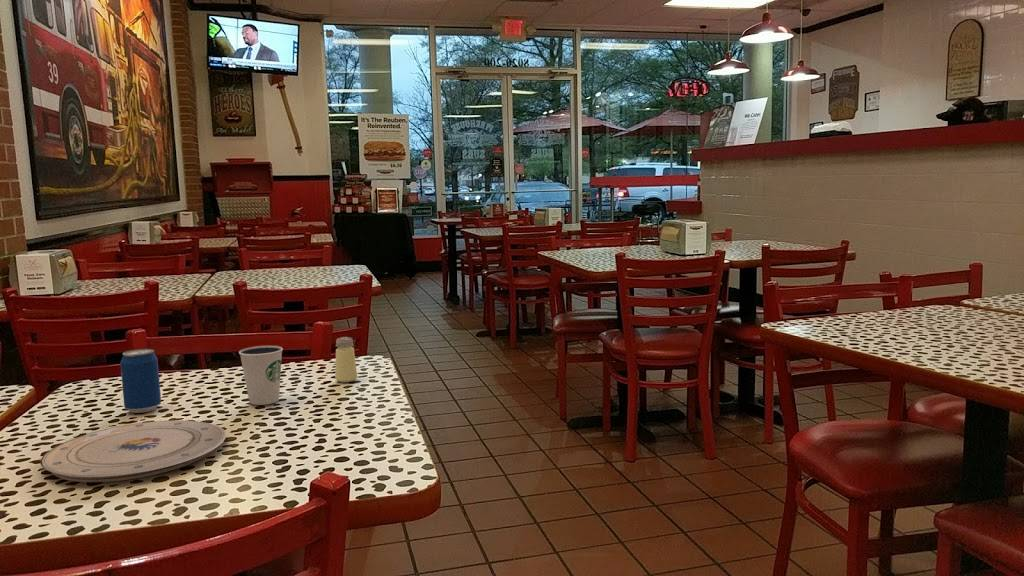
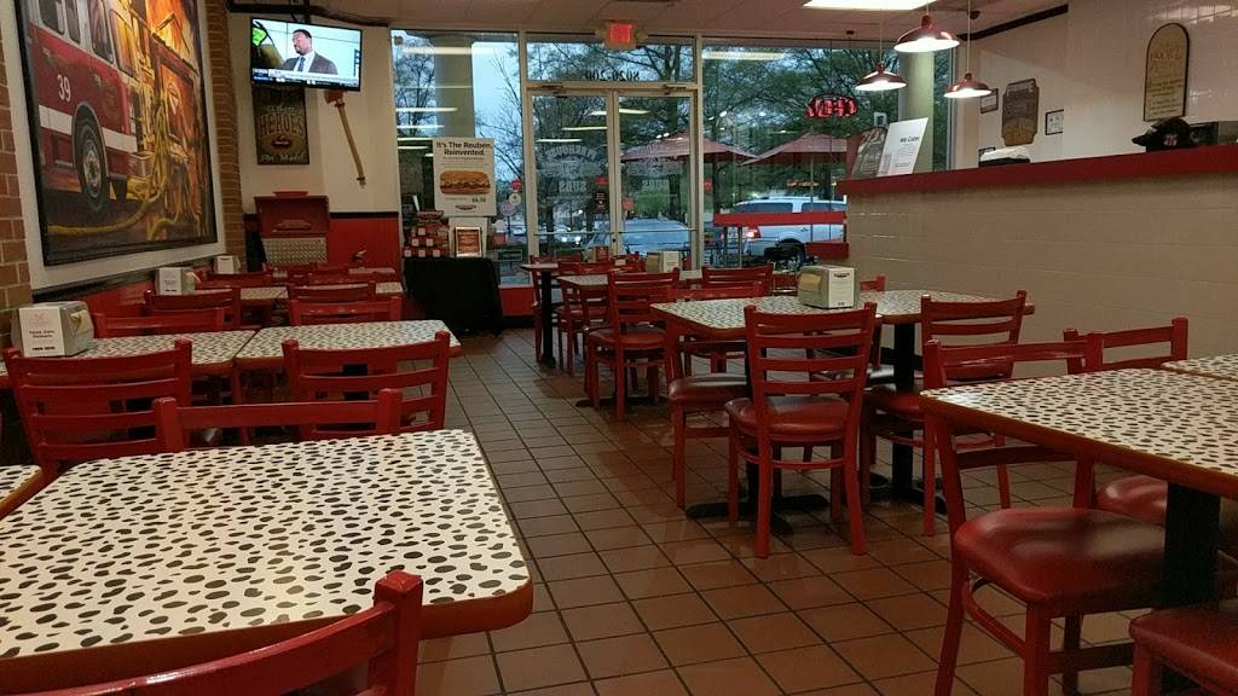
- beverage can (140, 380)
- plate (137, 449)
- saltshaker (345, 358)
- dixie cup (262, 375)
